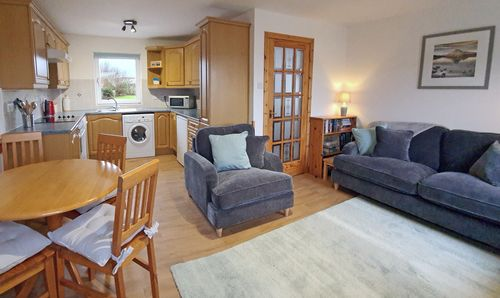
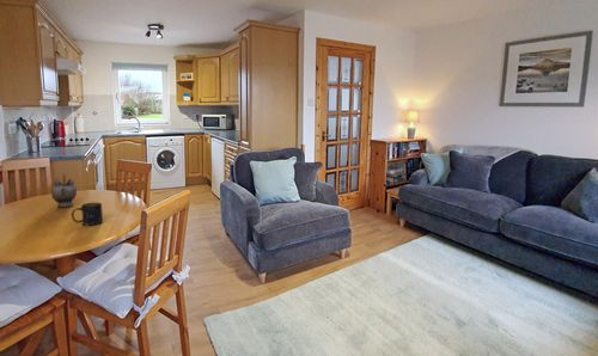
+ teapot (63, 188)
+ mug (86, 214)
